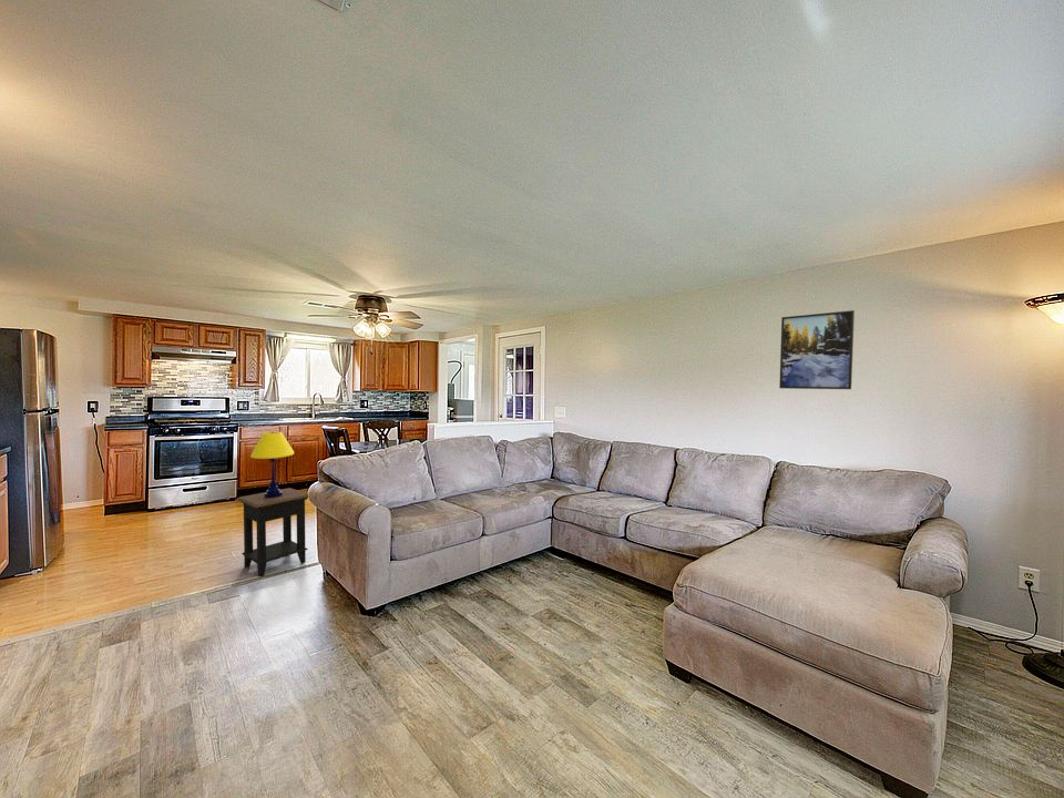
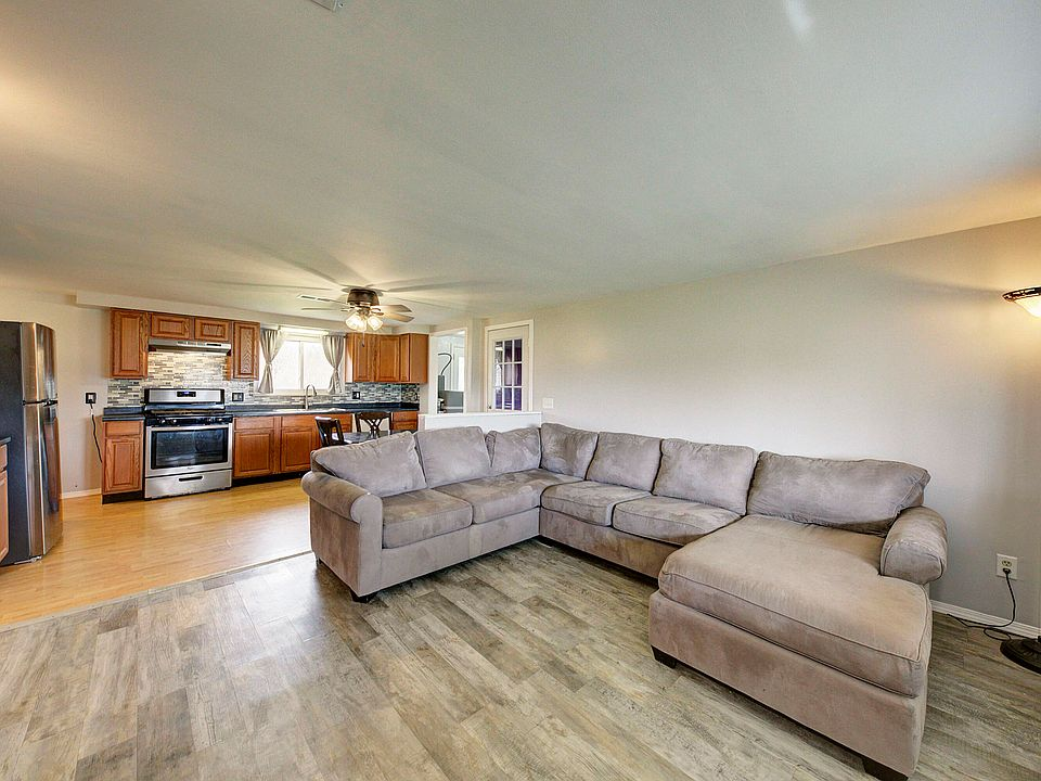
- side table (283, 530)
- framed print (815, 351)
- table lamp (273, 463)
